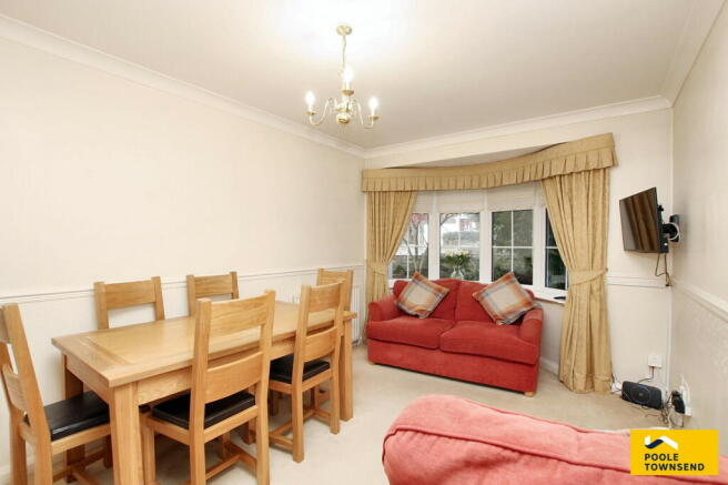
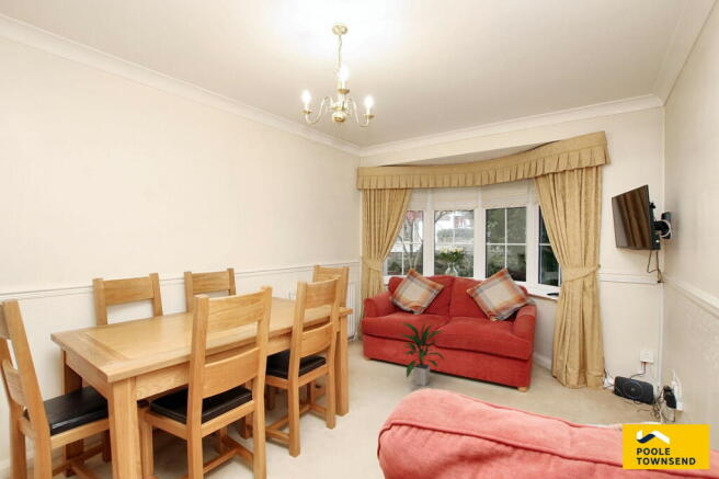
+ indoor plant (419, 351)
